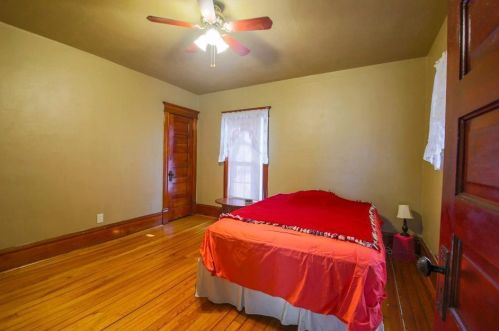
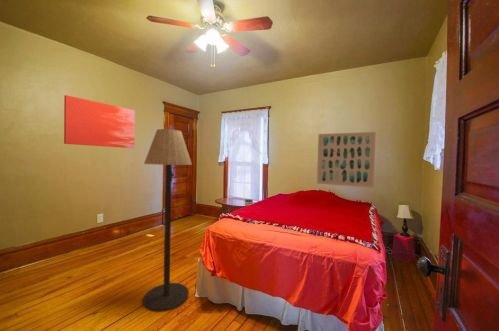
+ wall art (103, 125)
+ wall art (344, 159)
+ floor lamp (167, 214)
